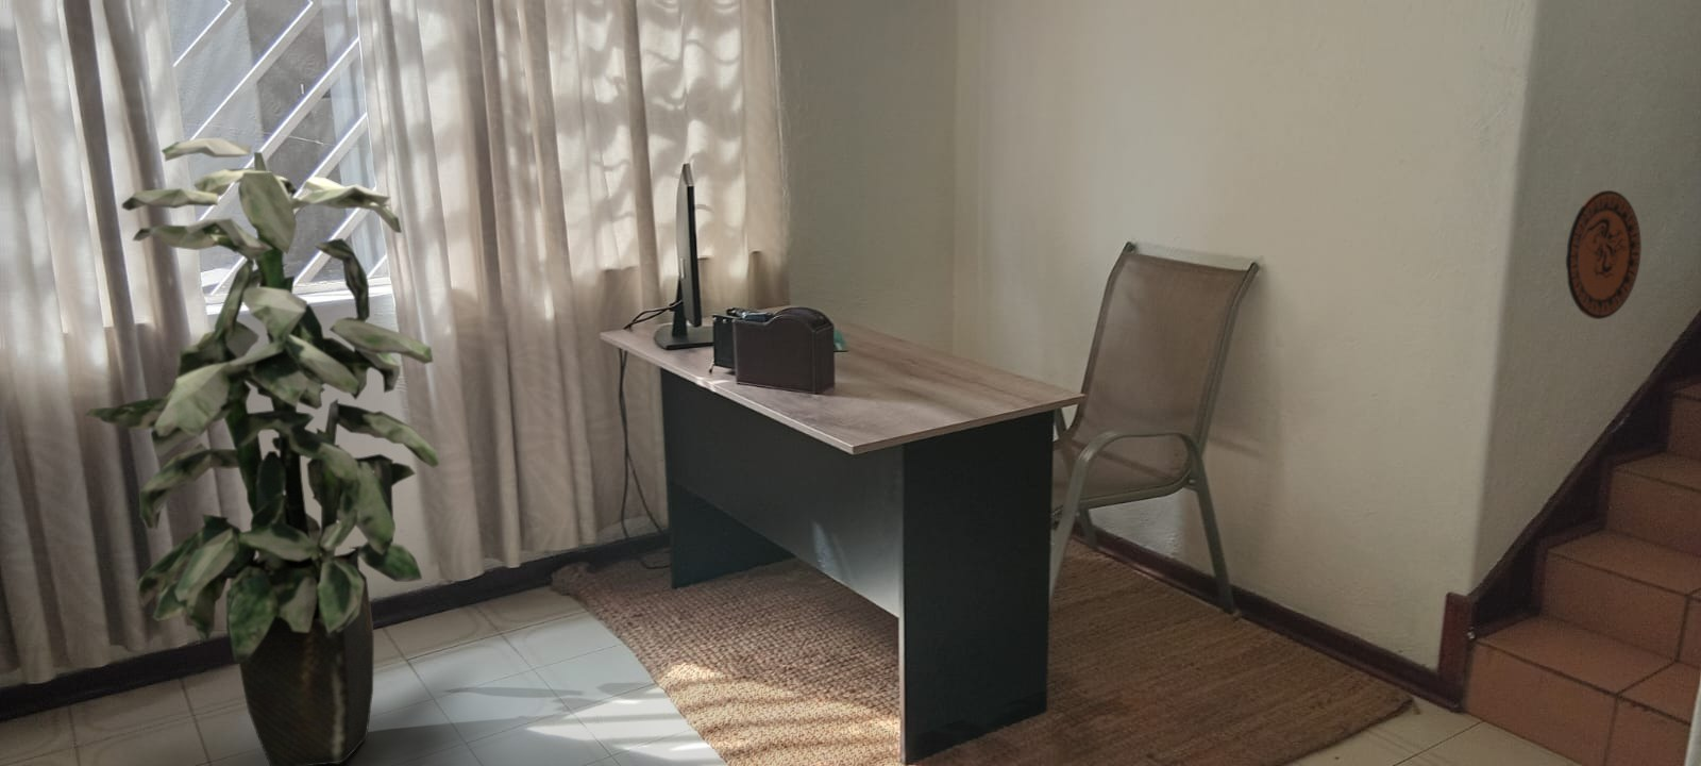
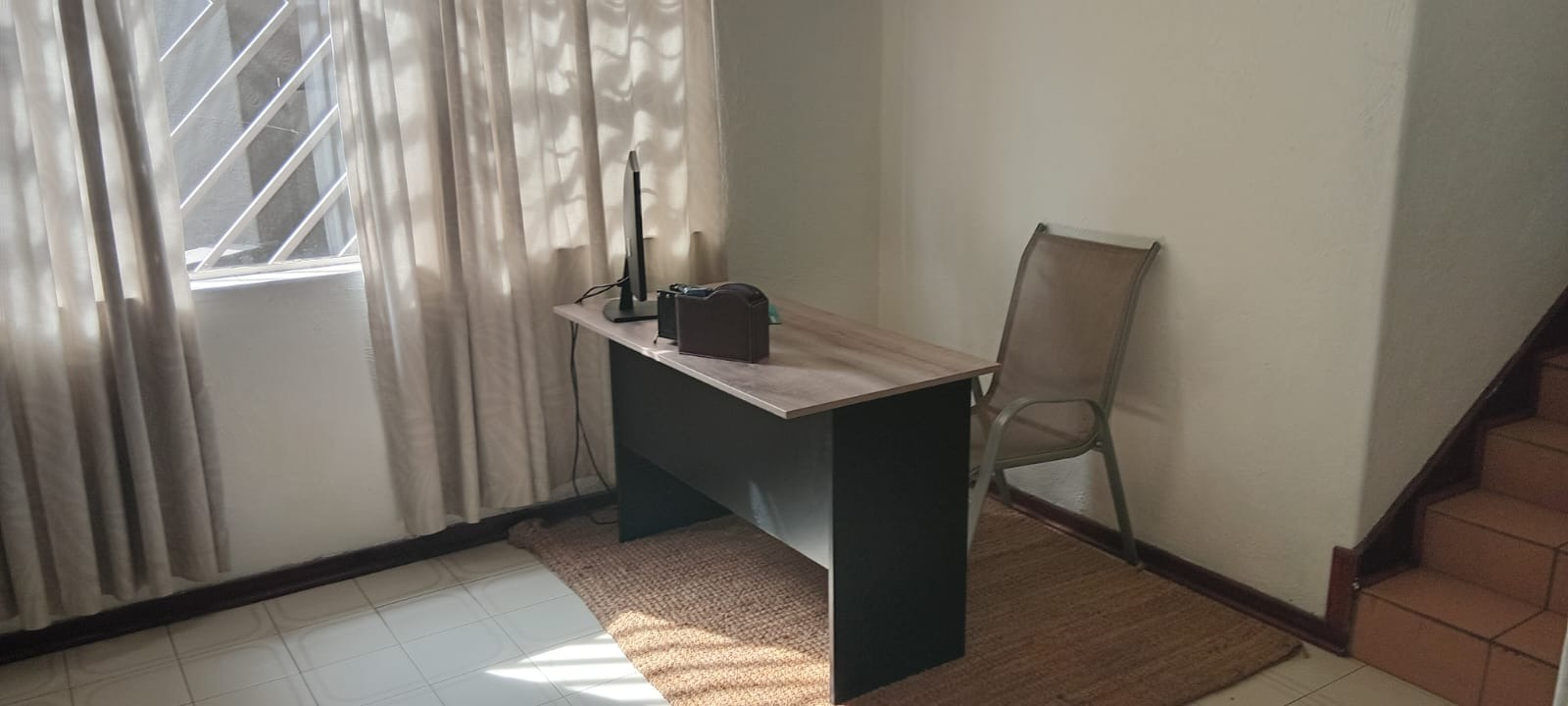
- indoor plant (272, 457)
- decorative plate (1601, 254)
